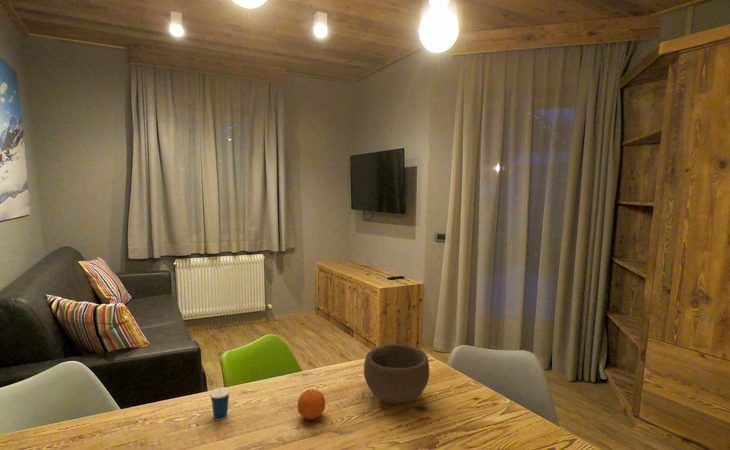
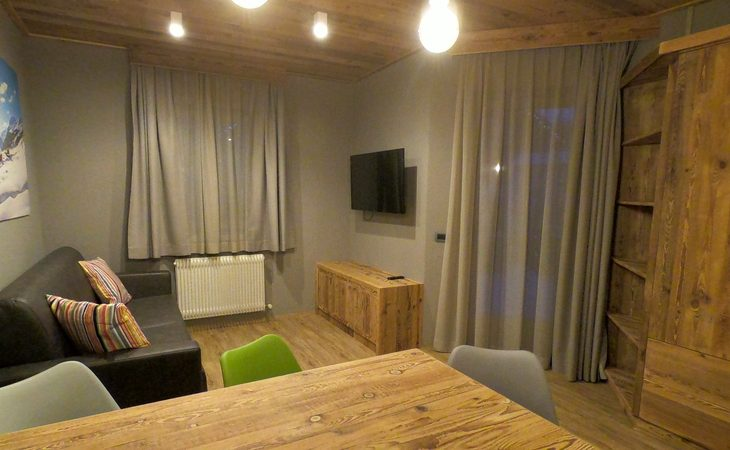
- fruit (311, 404)
- cup (220, 397)
- bowl (396, 376)
